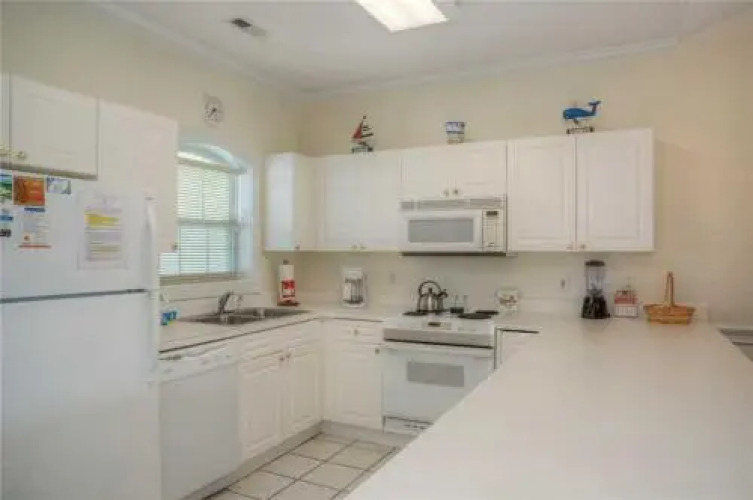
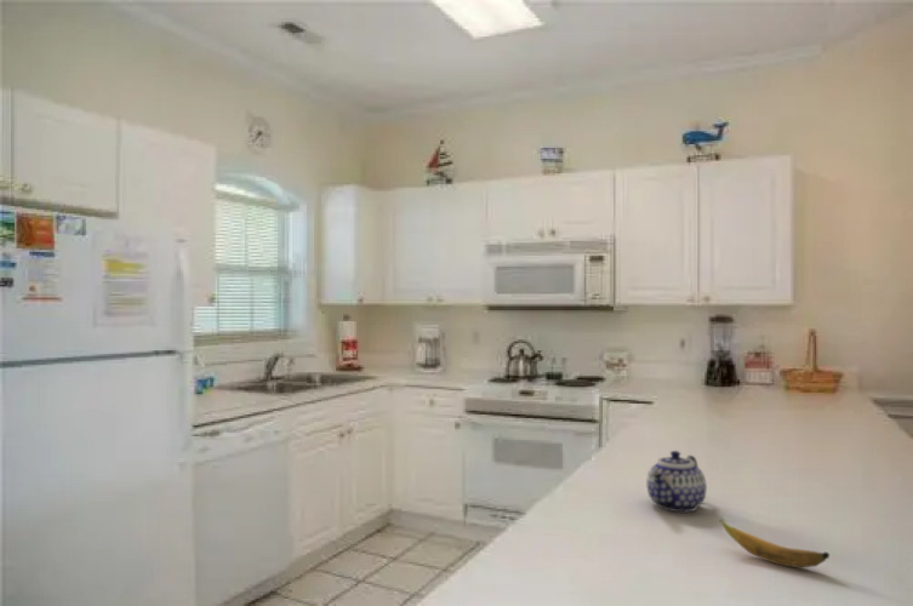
+ teapot (675, 478)
+ banana (771, 544)
